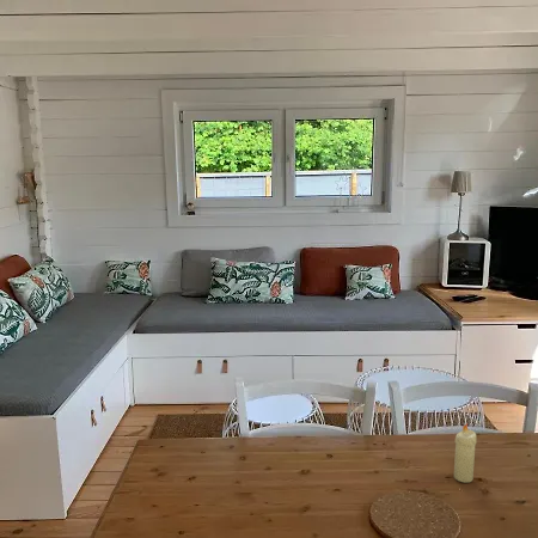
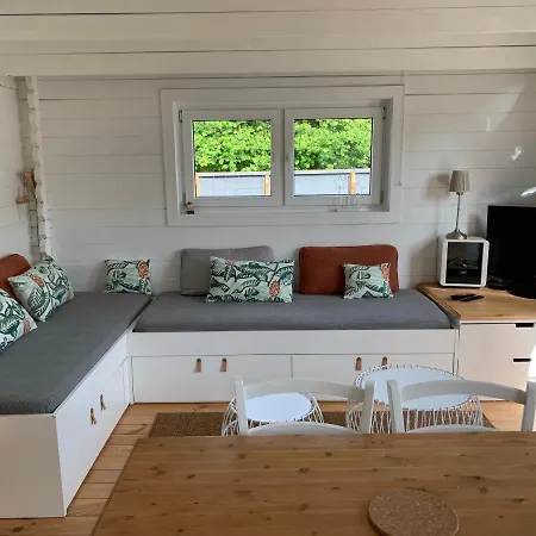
- candle (464, 451)
